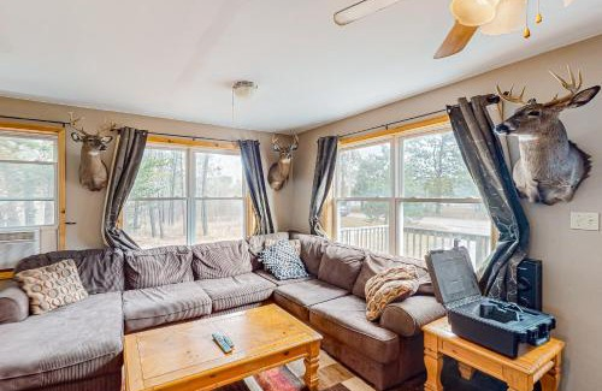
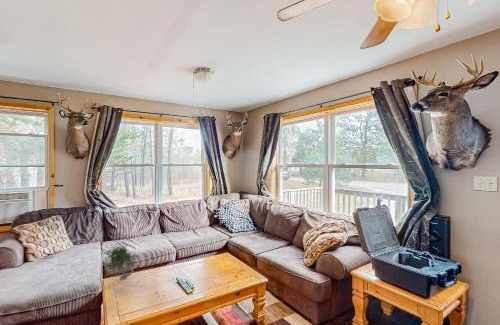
+ plant (121, 262)
